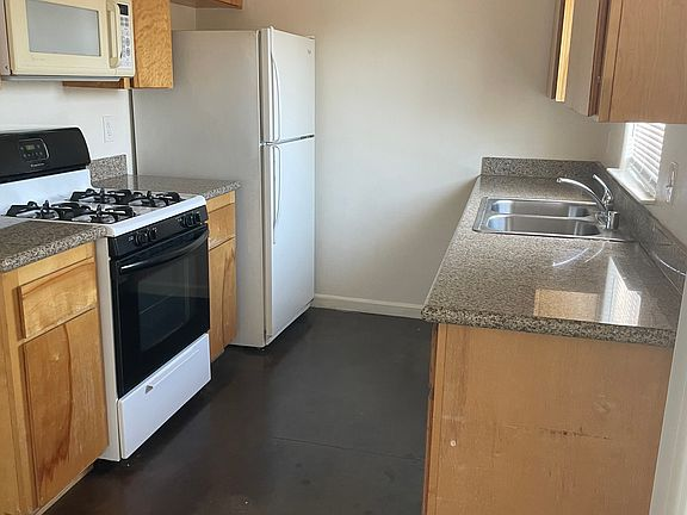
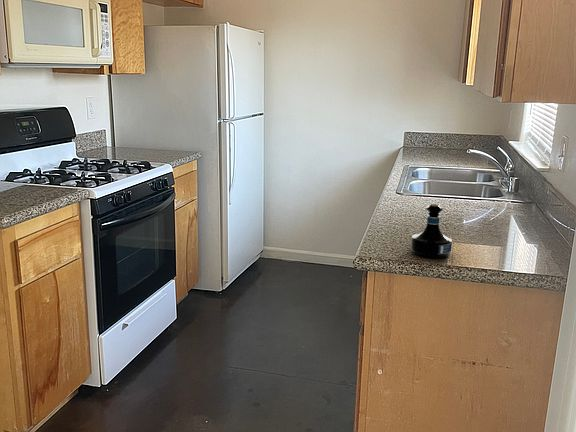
+ tequila bottle (432, 229)
